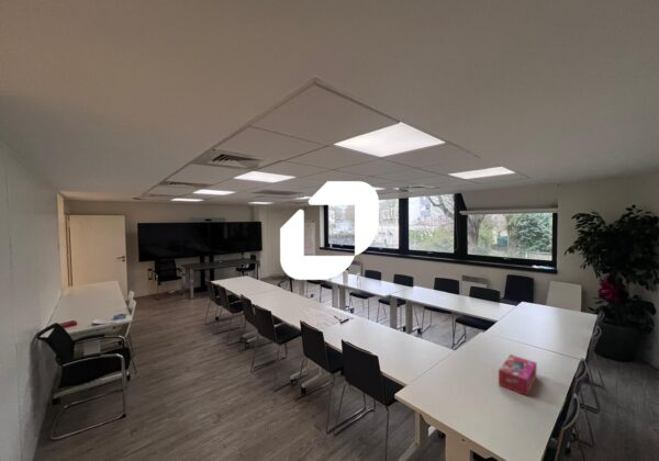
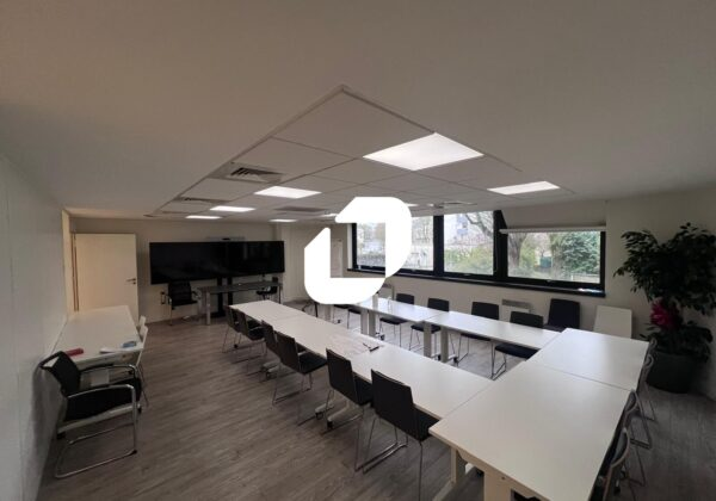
- tissue box (517, 373)
